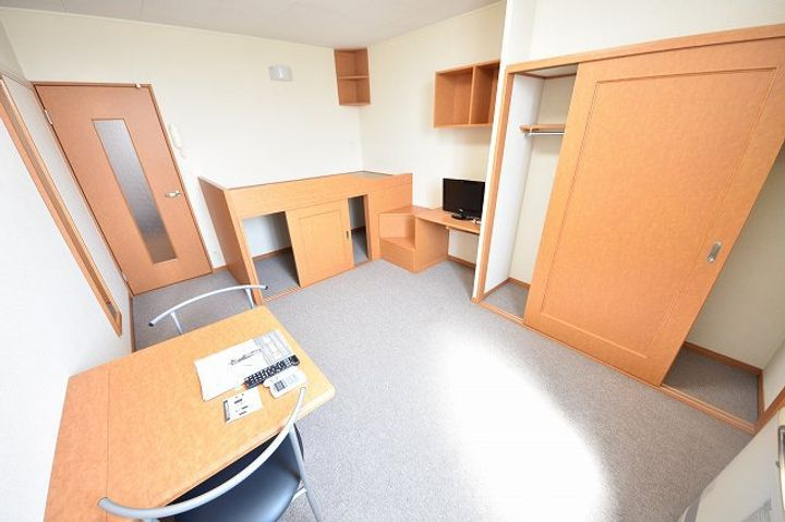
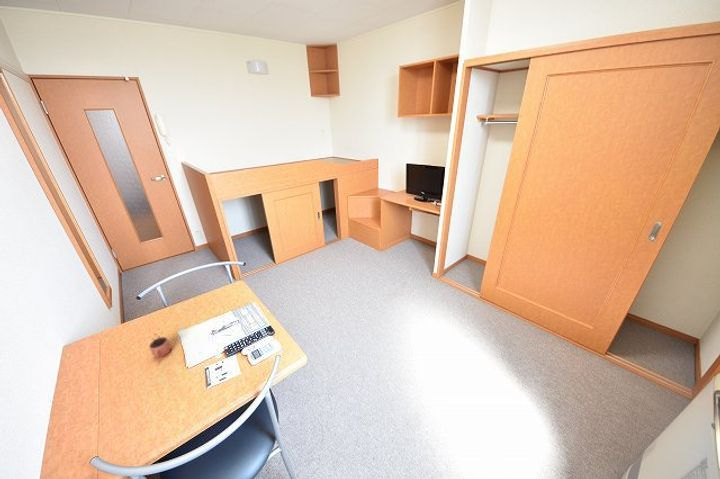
+ cocoa (157, 344)
